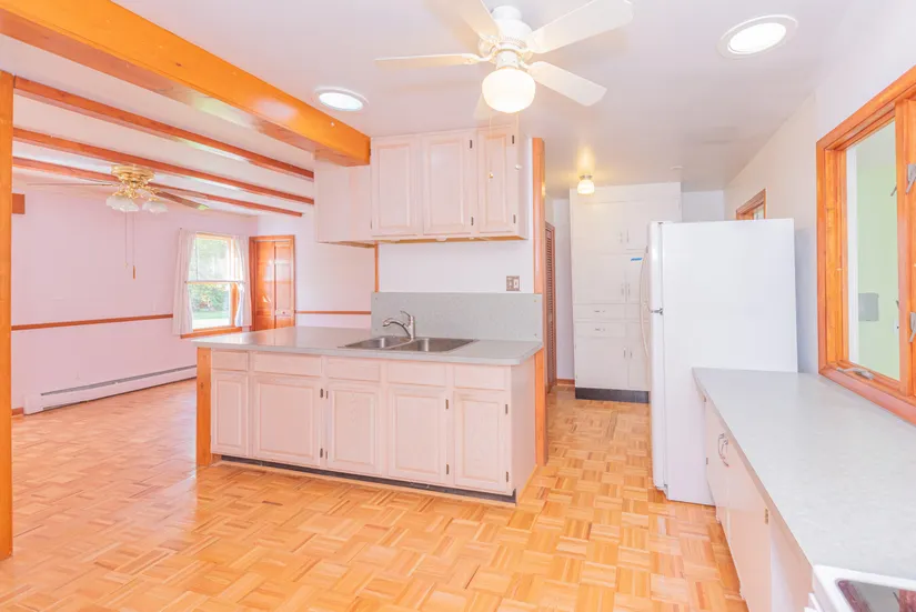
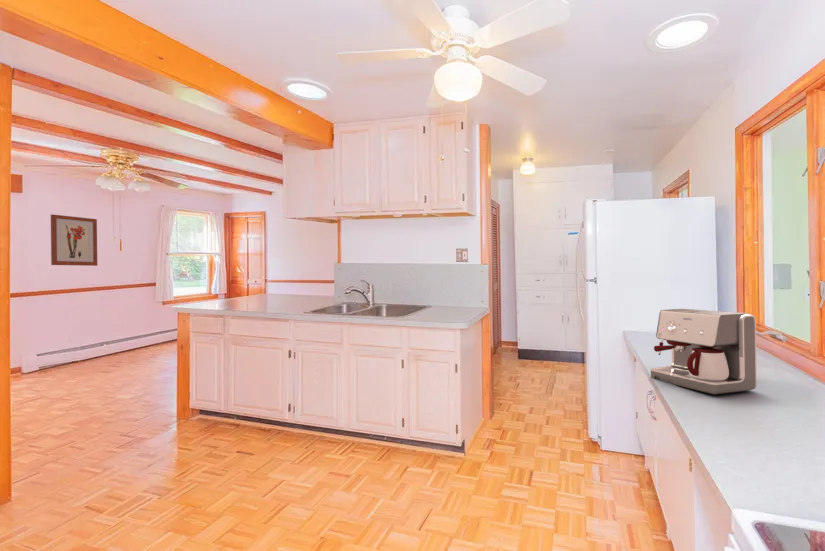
+ coffee maker (699, 347)
+ wall art (74, 241)
